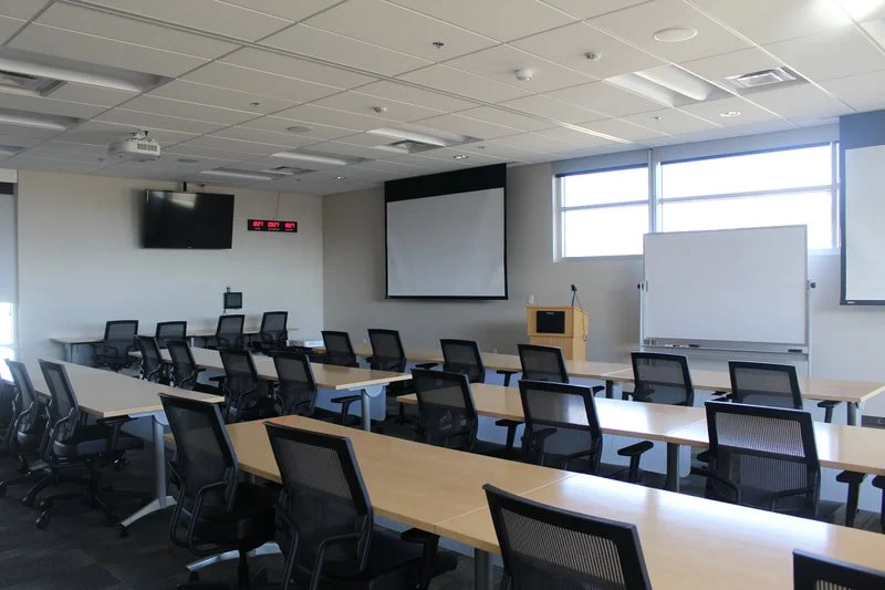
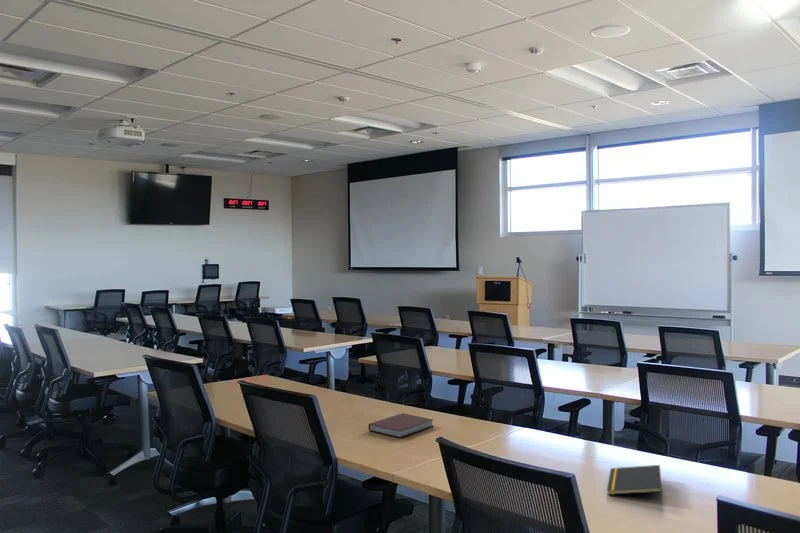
+ notebook (401, 424)
+ notepad (634, 479)
